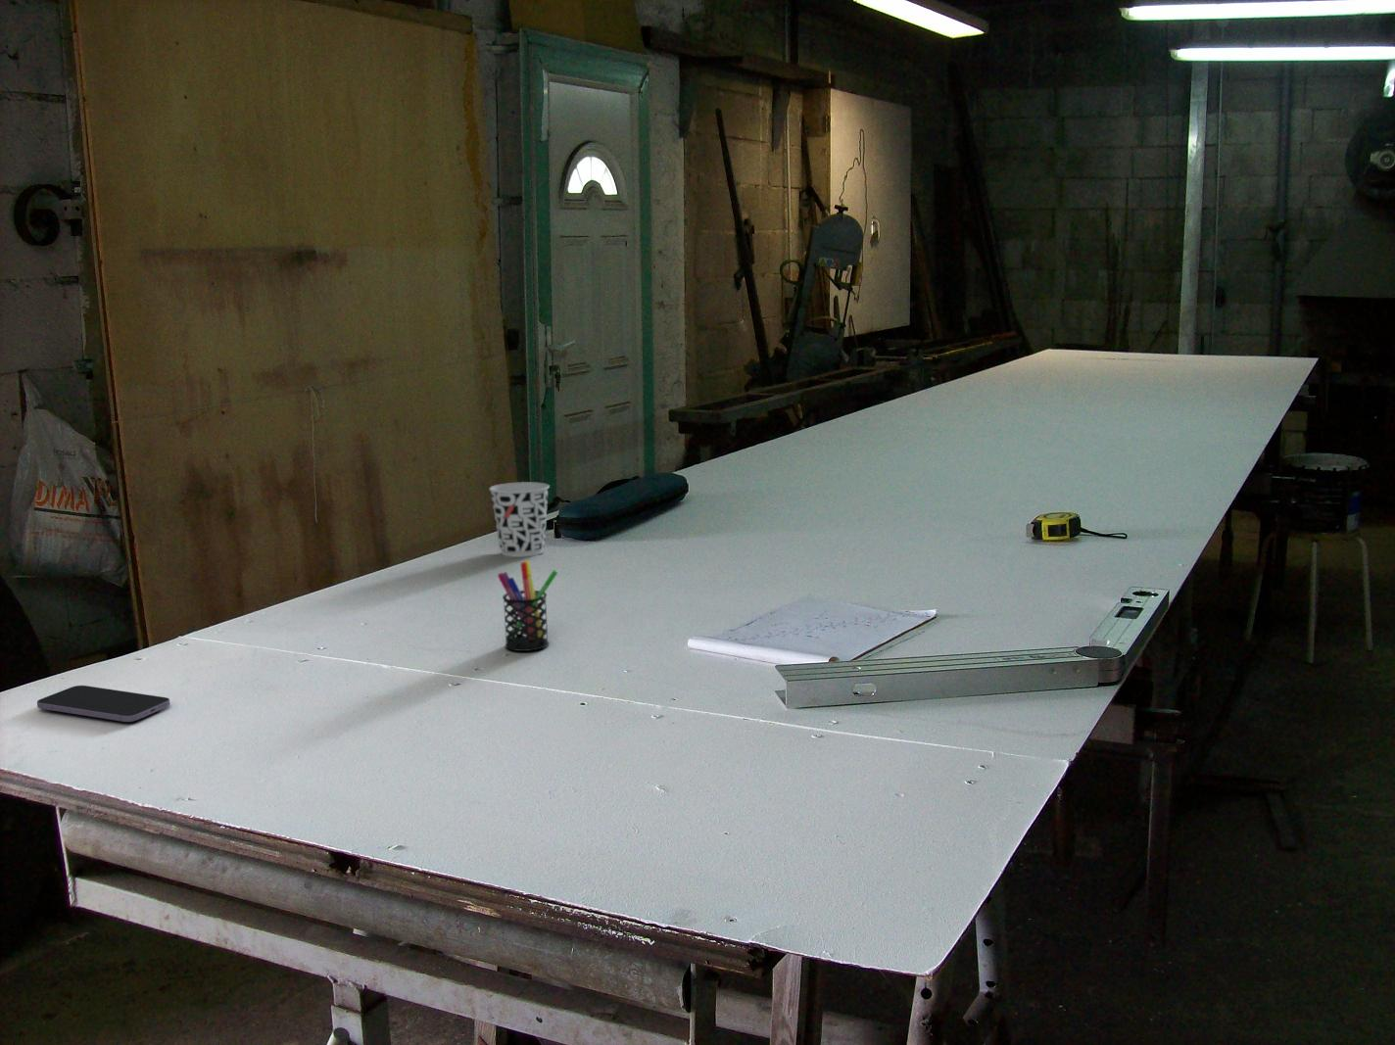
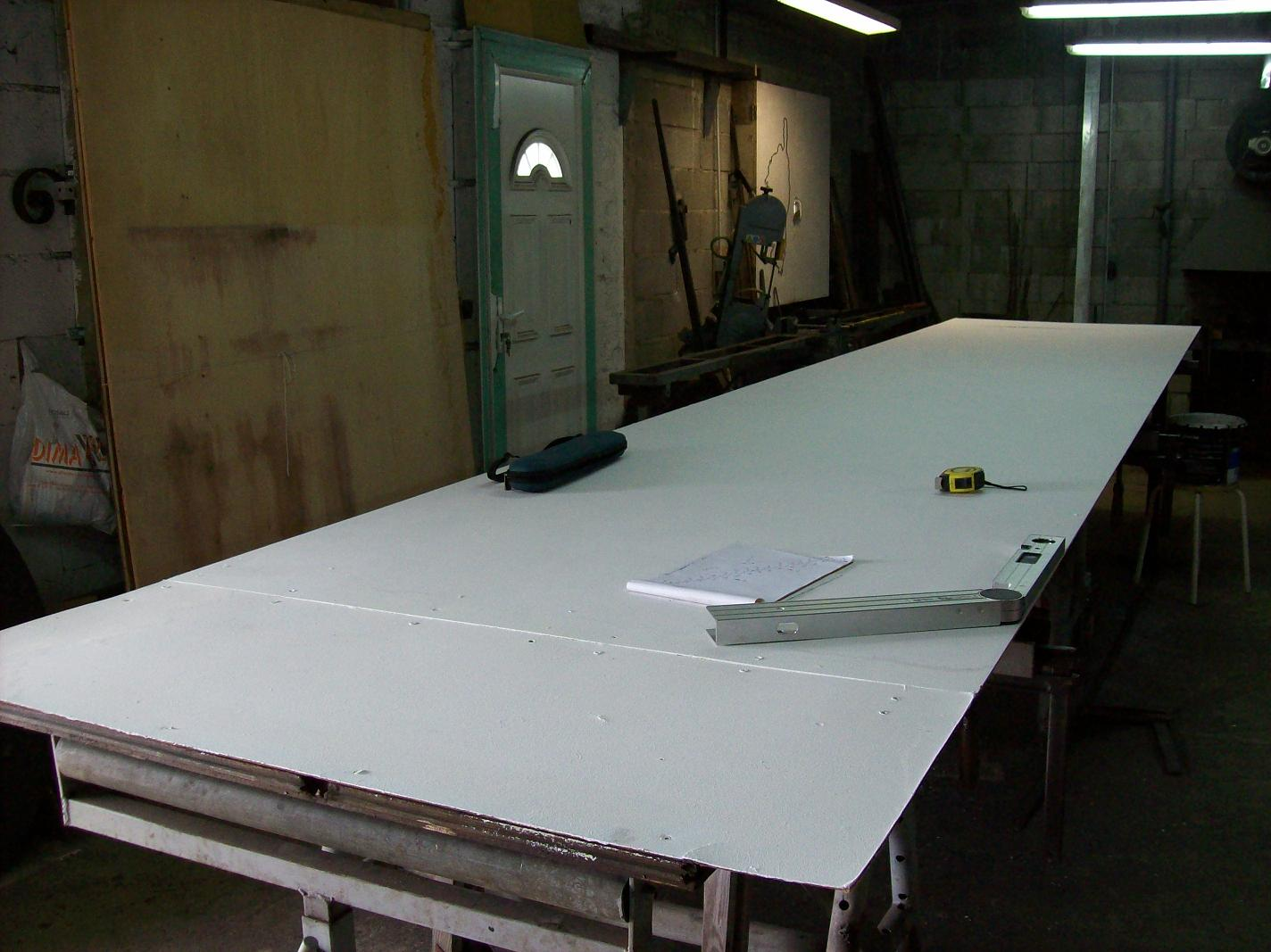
- pen holder (530, 602)
- smartphone (103, 703)
- cup (520, 519)
